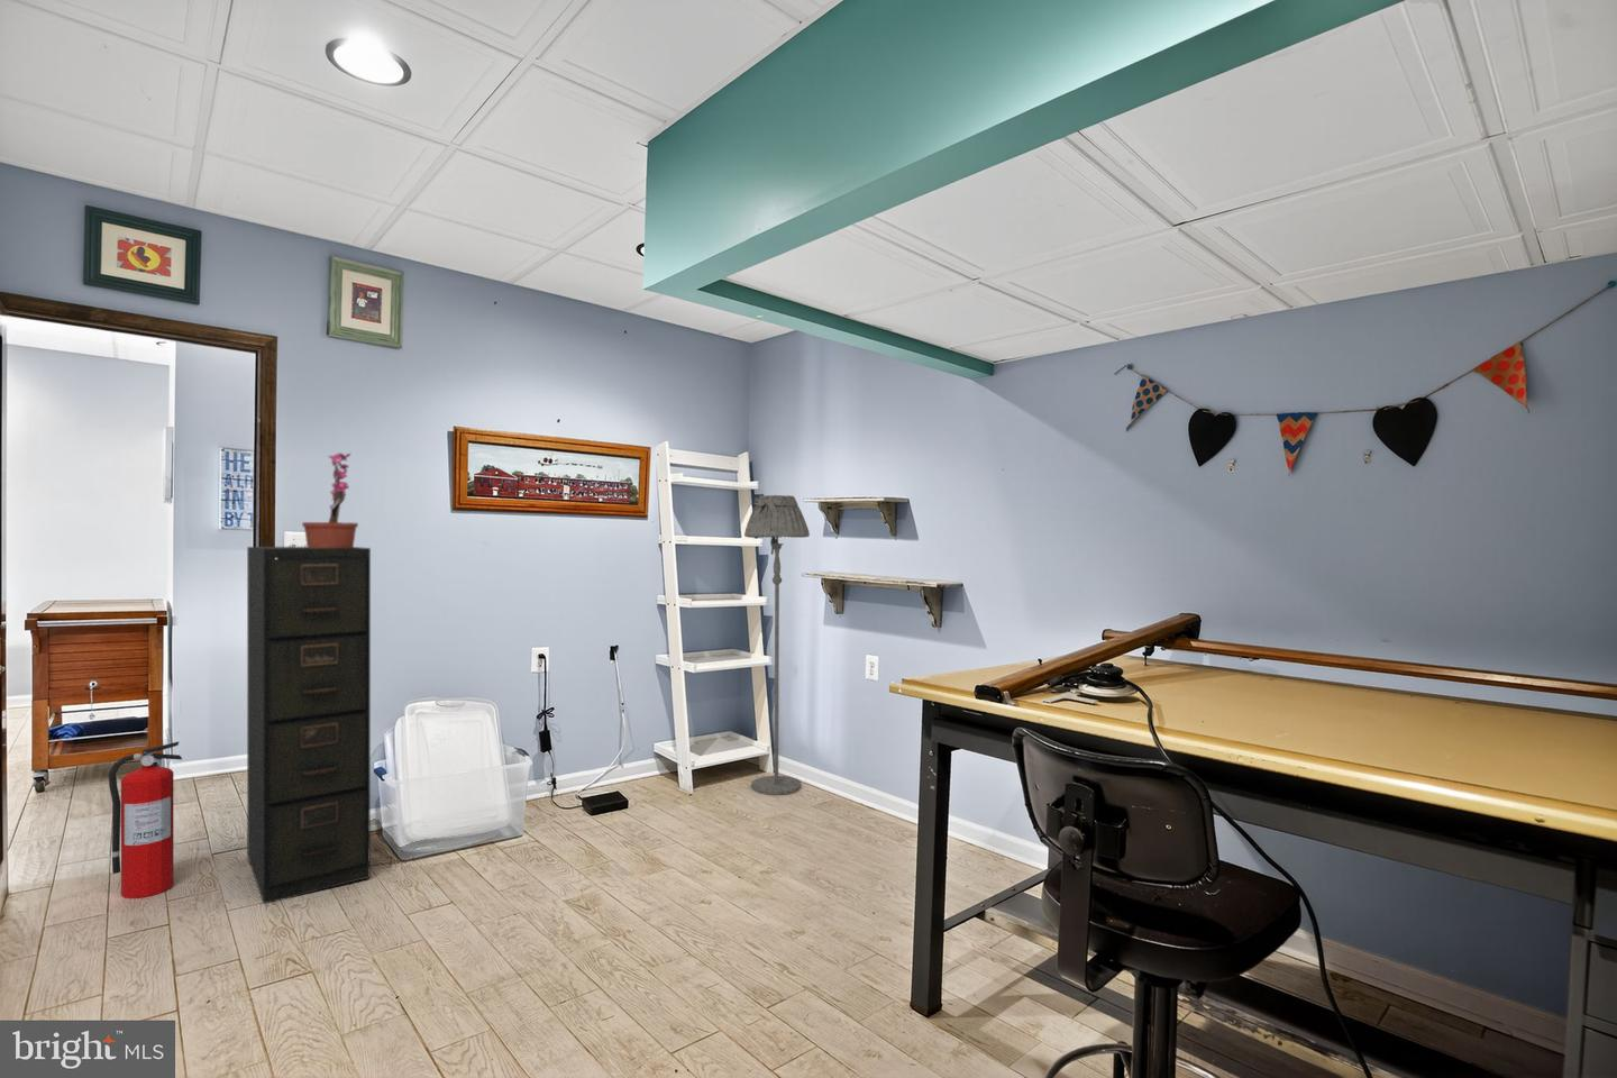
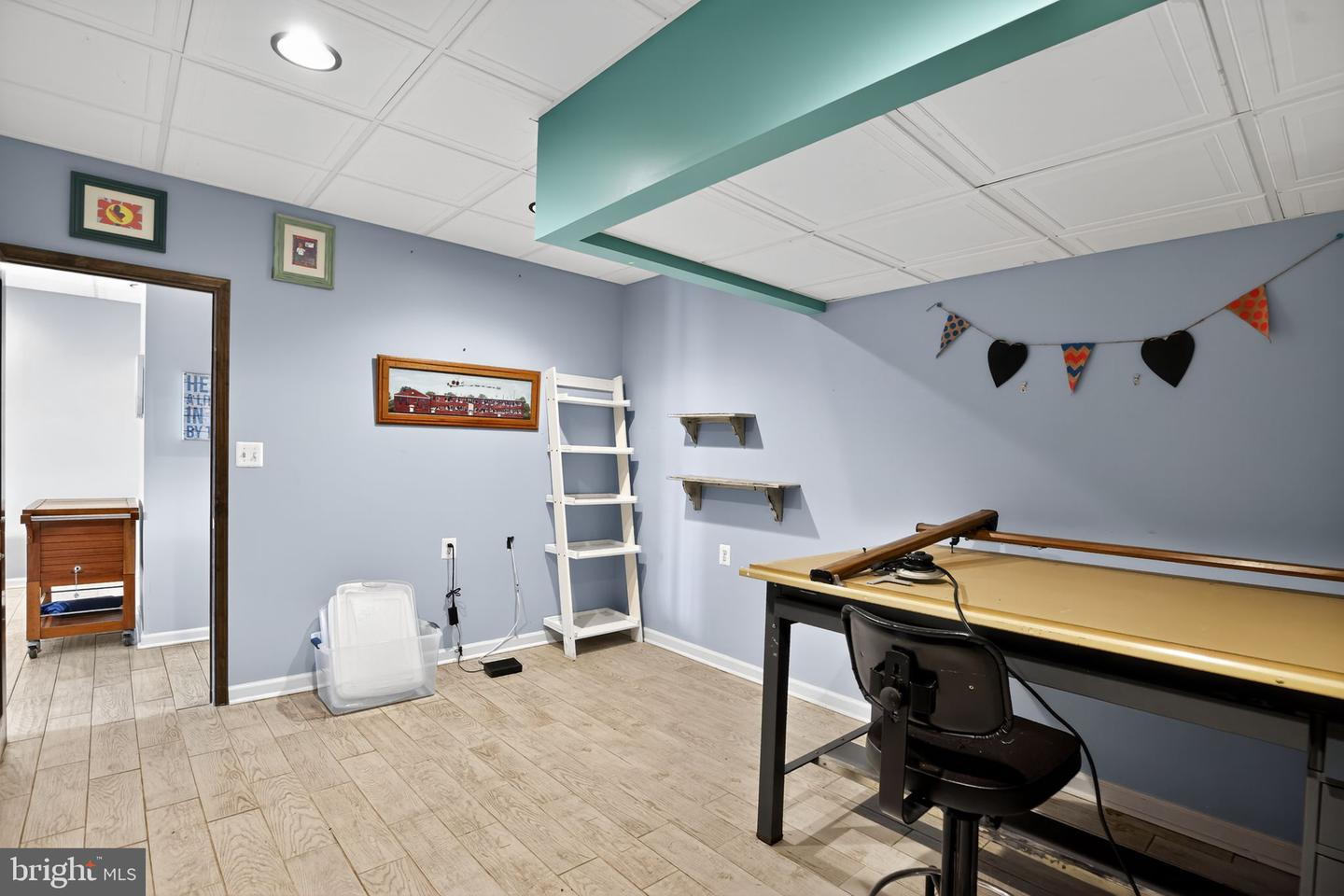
- filing cabinet (308, 707)
- fire extinguisher (146, 817)
- floor lamp (776, 641)
- potted plant (332, 498)
